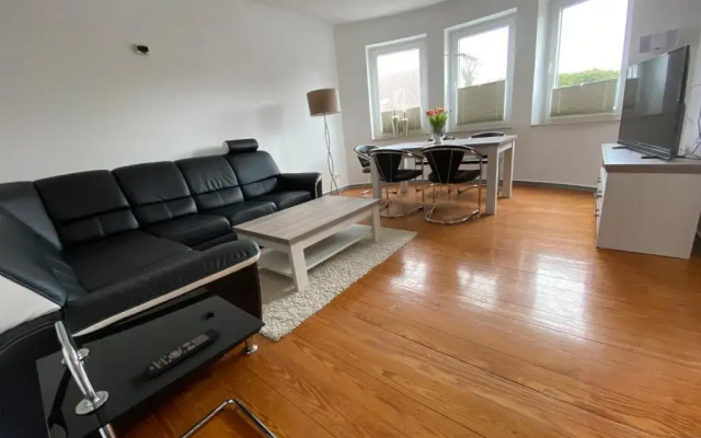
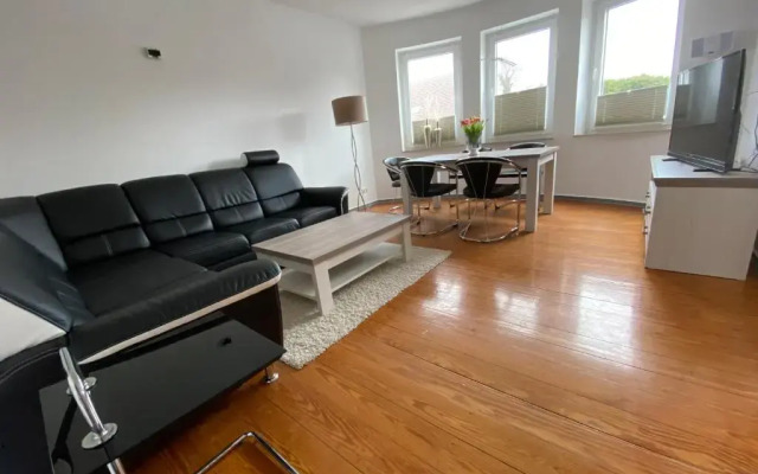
- remote control (185, 350)
